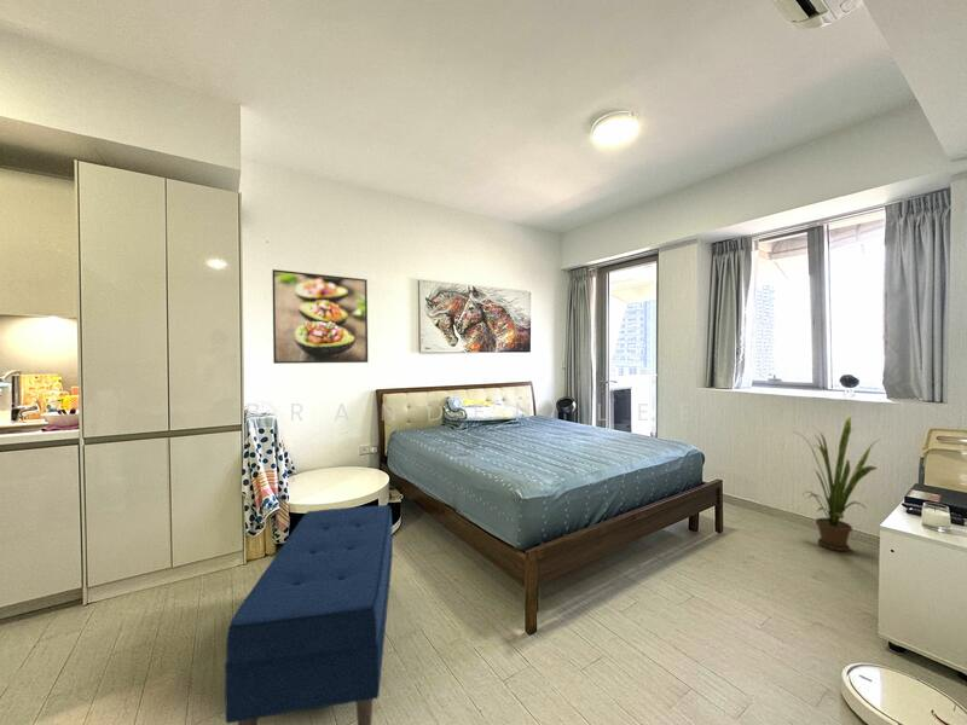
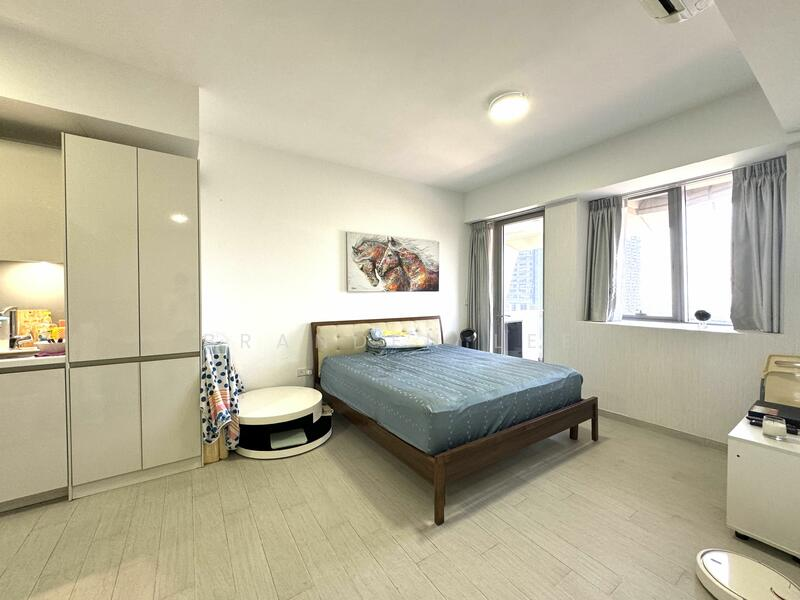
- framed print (323, 318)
- bench (332, 597)
- house plant (832, 481)
